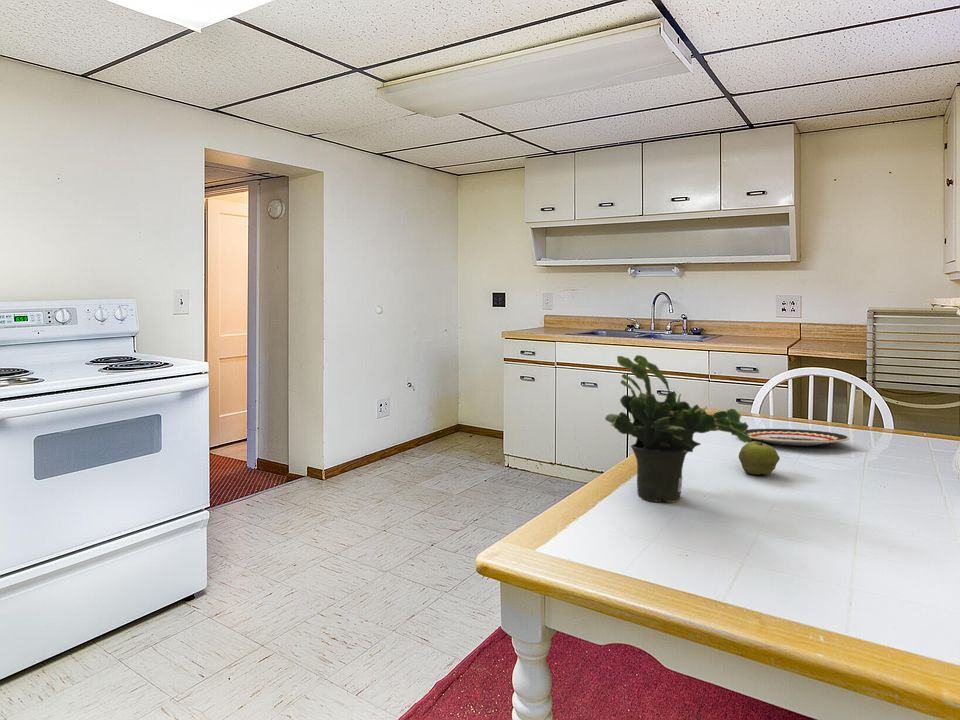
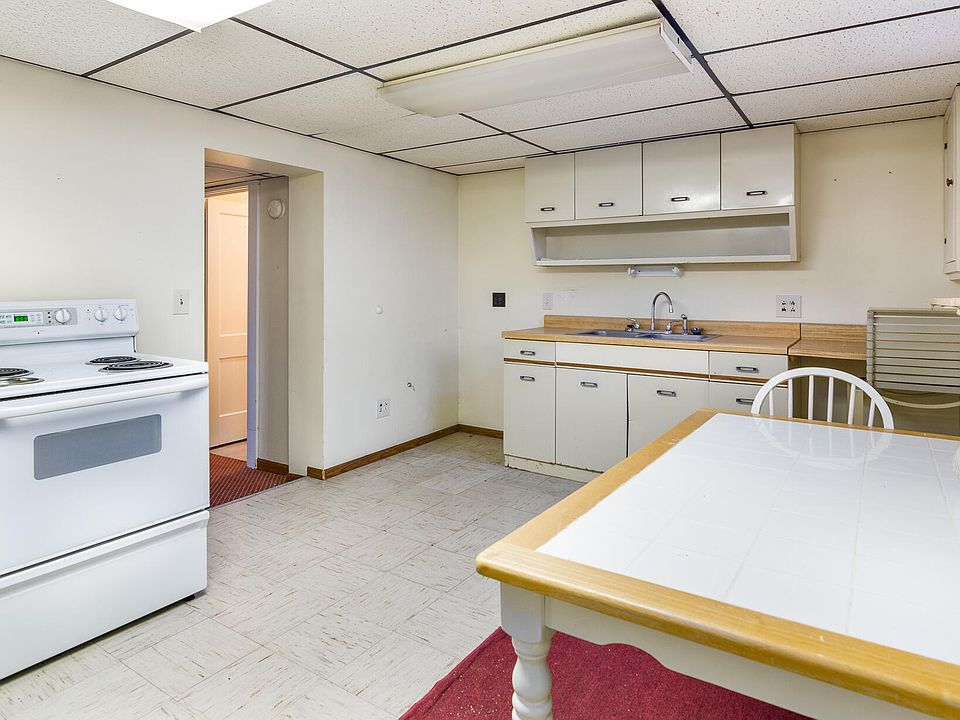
- apple (759, 456)
- potted plant (668, 429)
- plate (791, 438)
